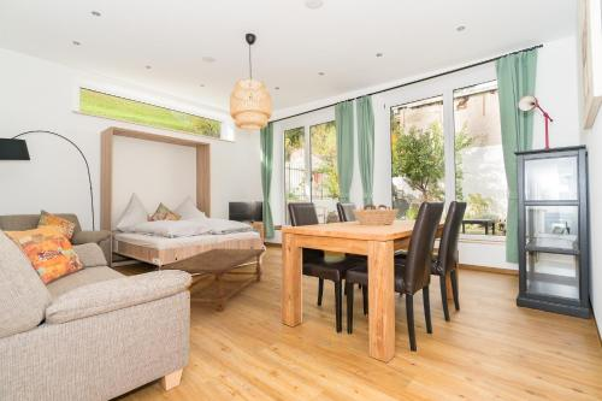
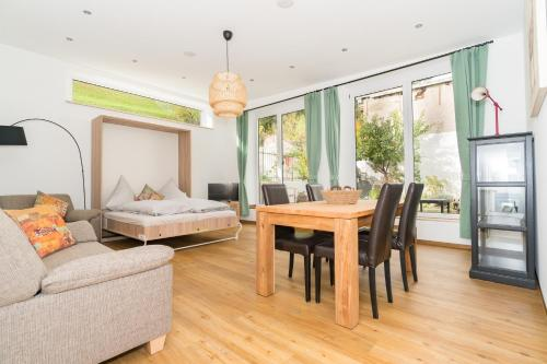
- coffee table (218, 275)
